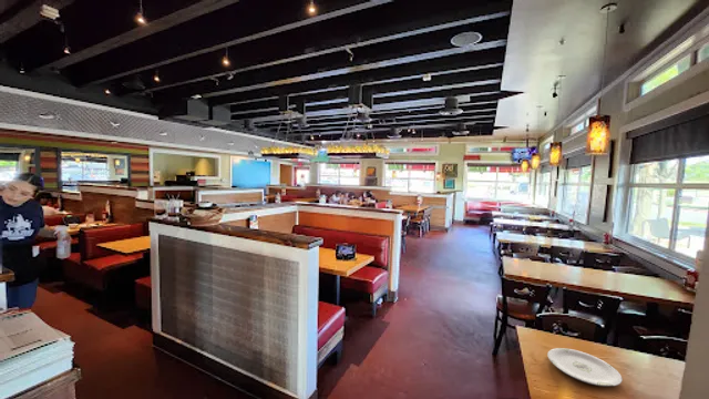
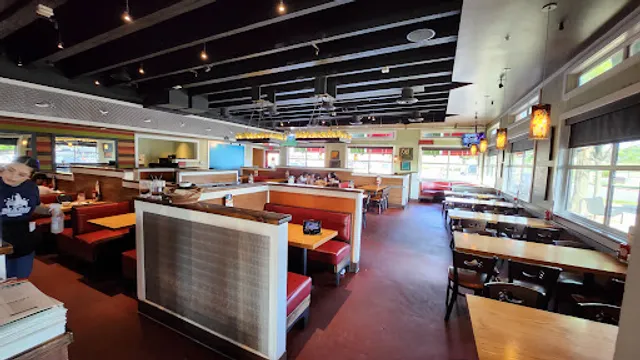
- plate (582, 367)
